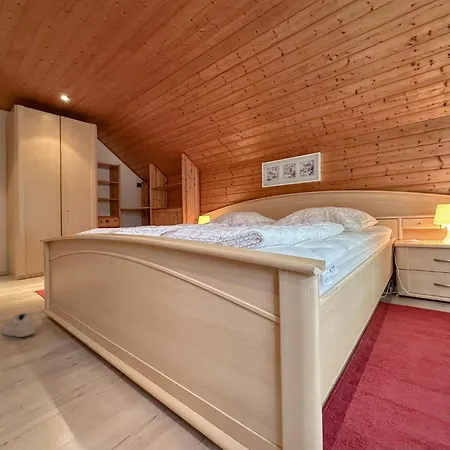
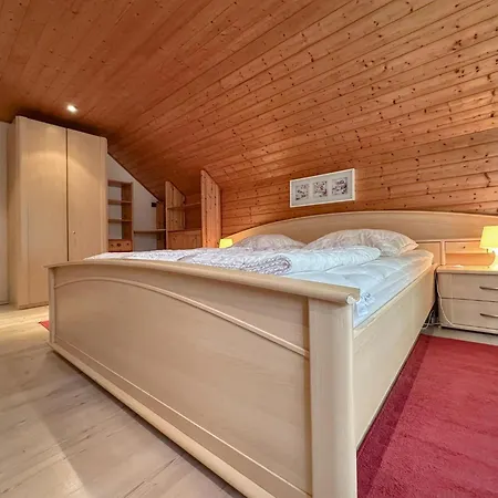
- shoe (18, 322)
